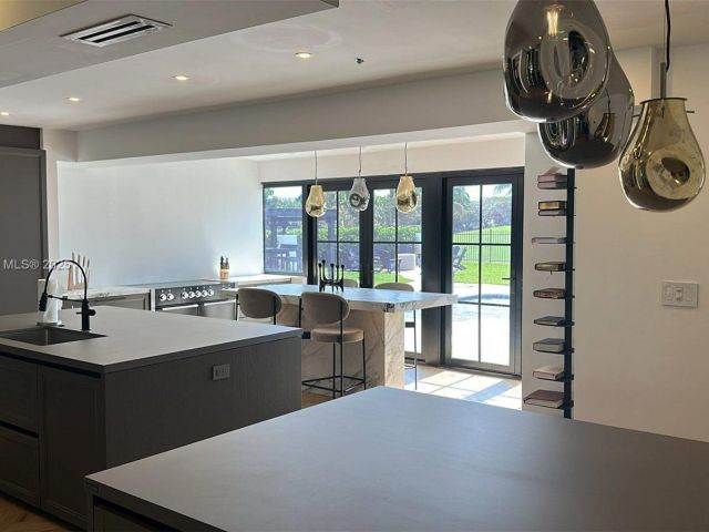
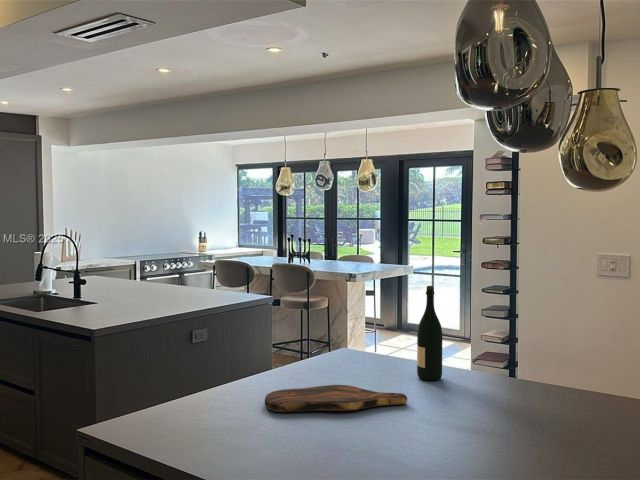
+ cutting board (335, 397)
+ wine bottle (429, 332)
